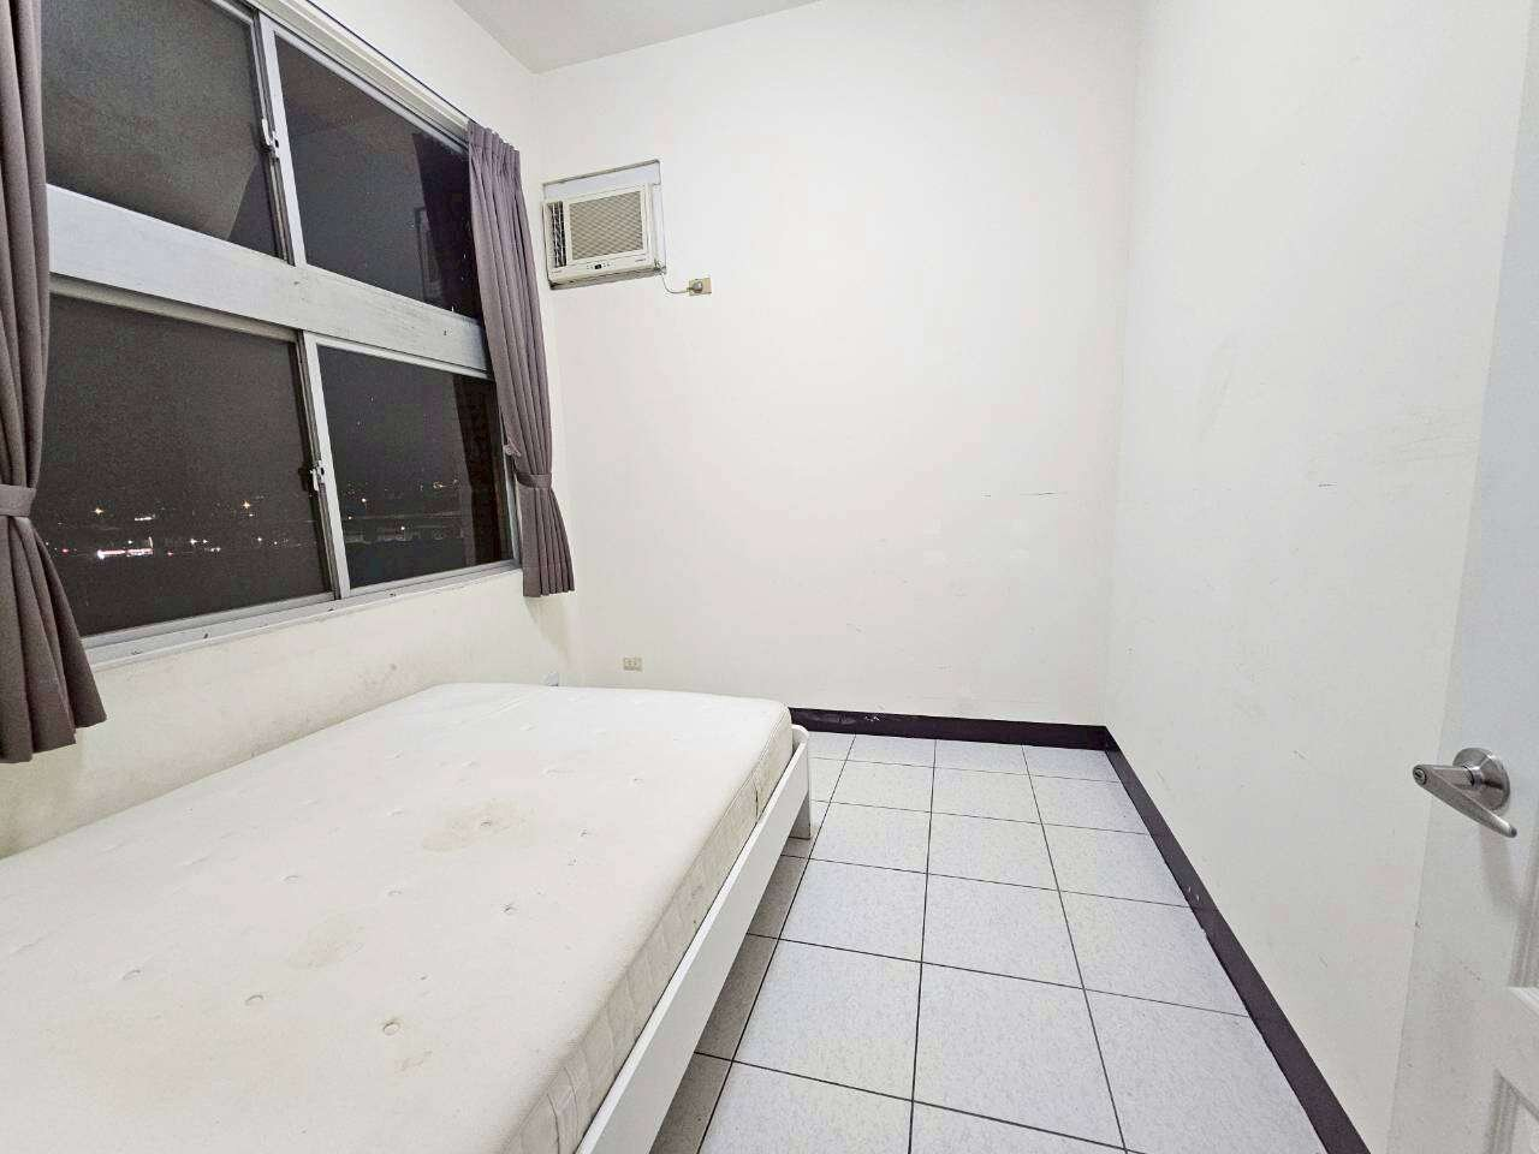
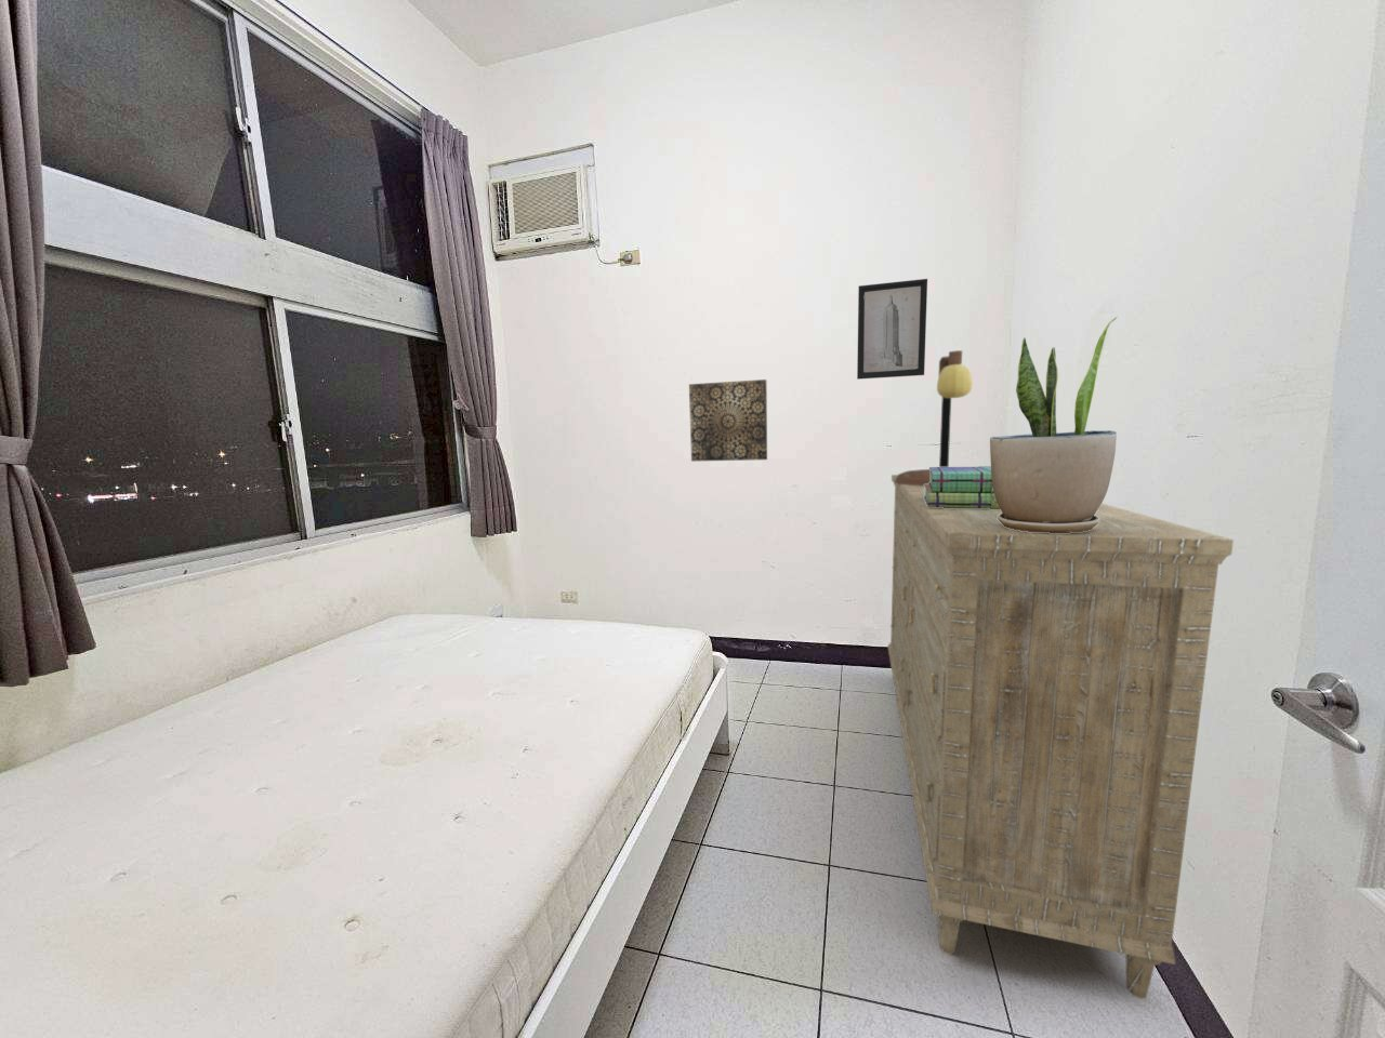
+ table lamp (948, 419)
+ potted plant (1049, 429)
+ dresser (974, 636)
+ wall art (727, 422)
+ stack of books (992, 485)
+ wall art (891, 329)
